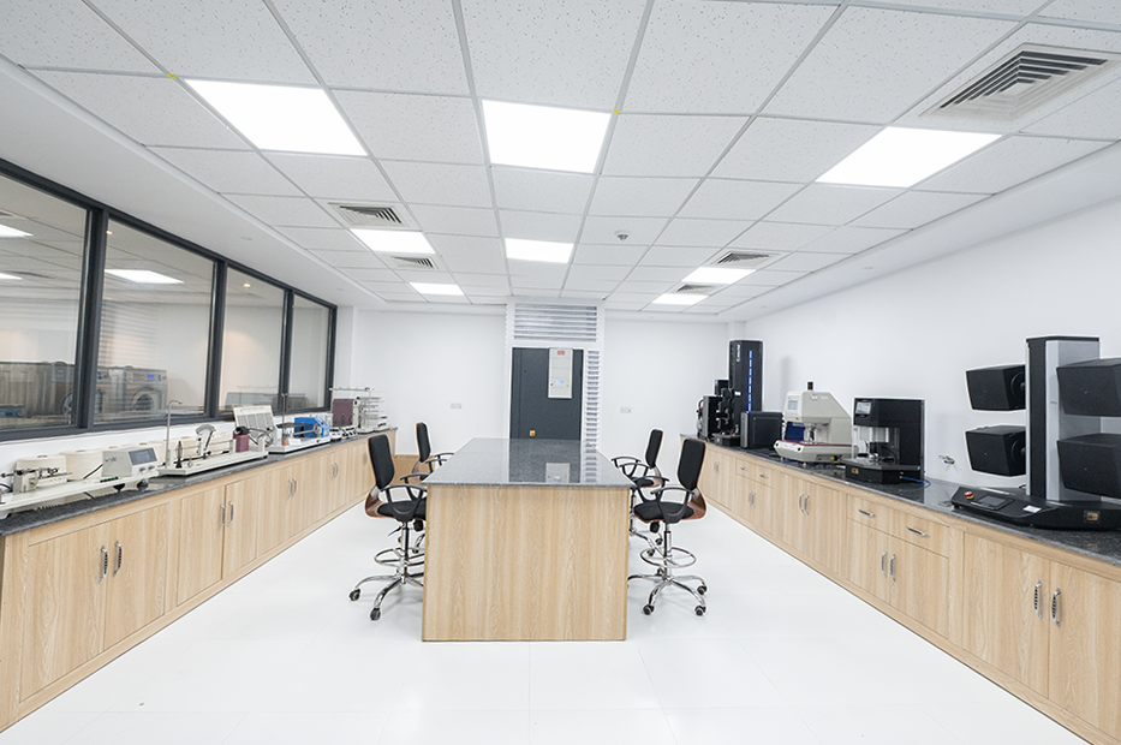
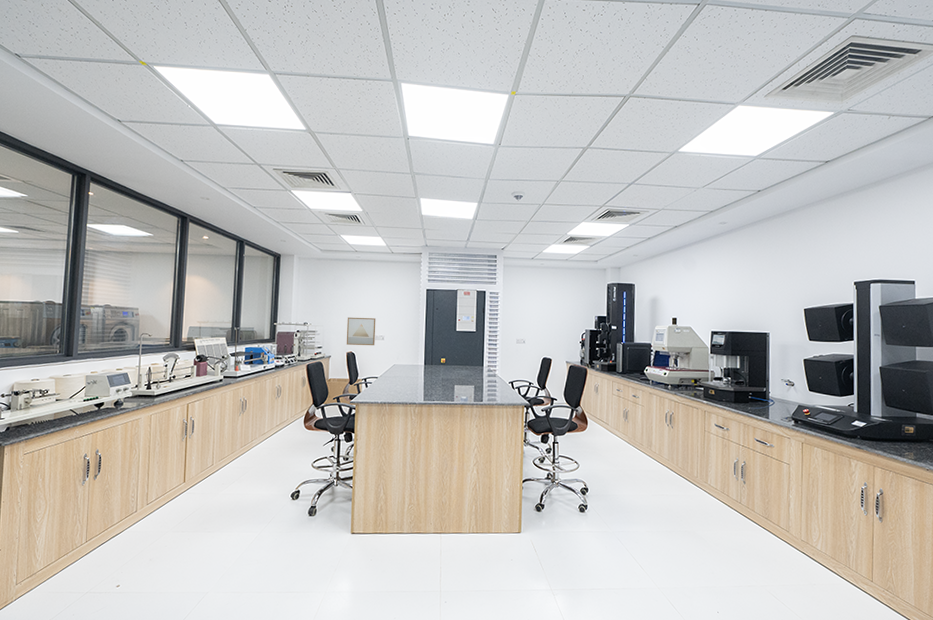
+ wall art (361, 331)
